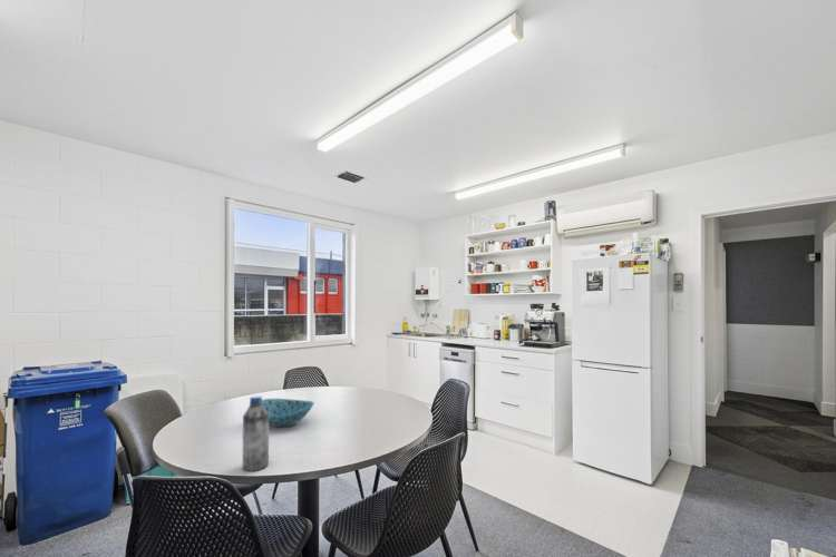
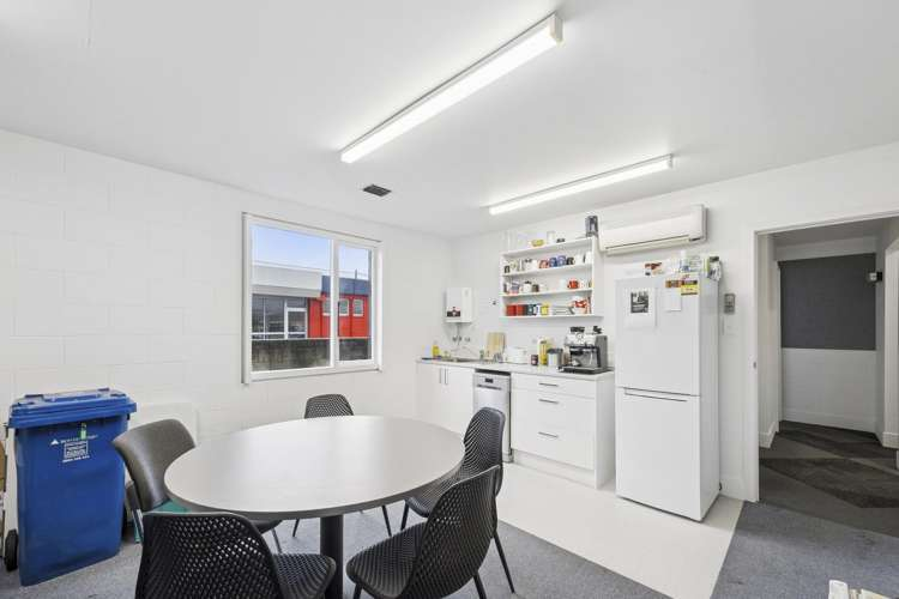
- water bottle (255, 431)
- bowl (283, 413)
